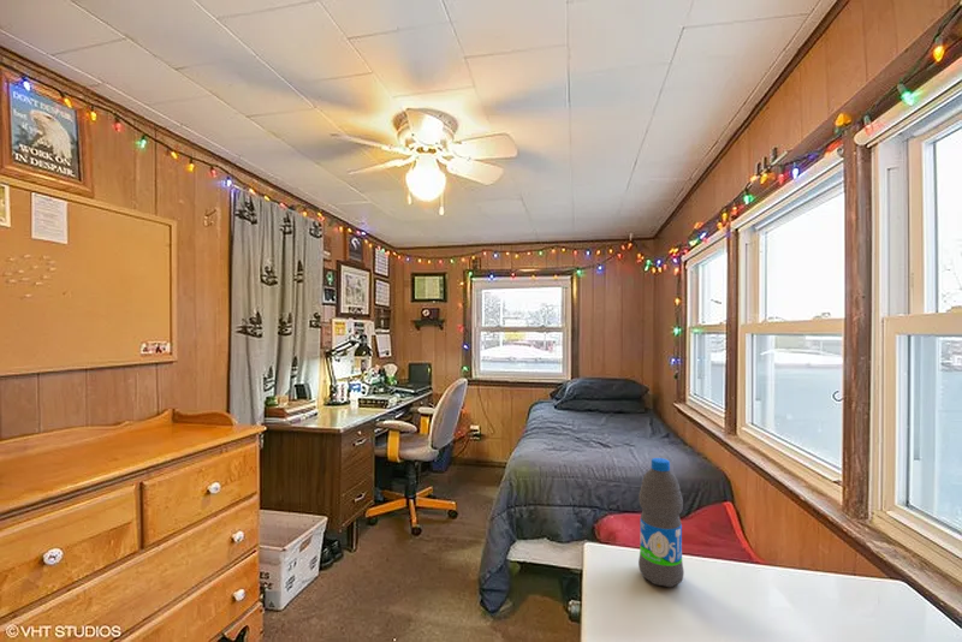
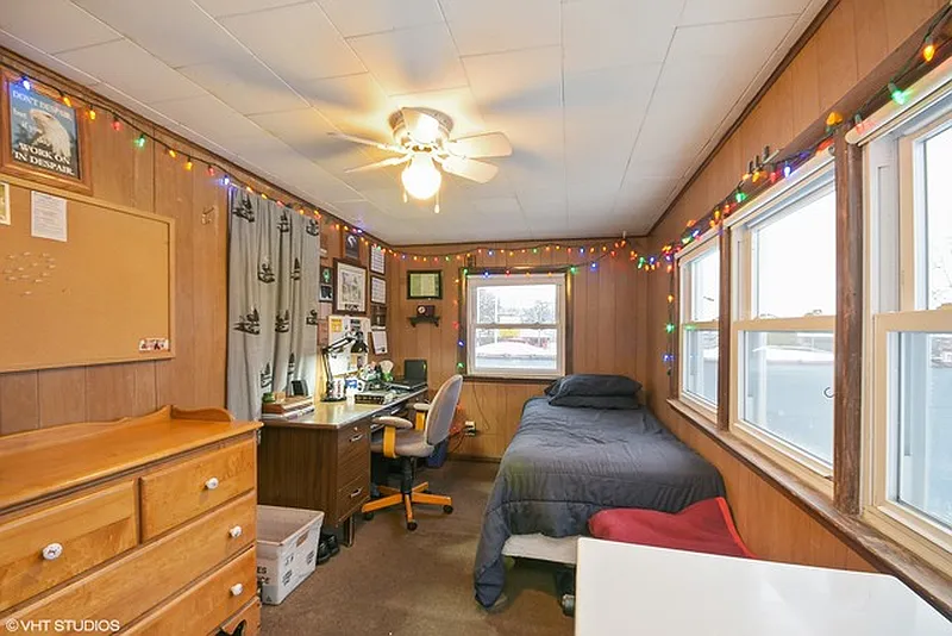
- water bottle (660, 518)
